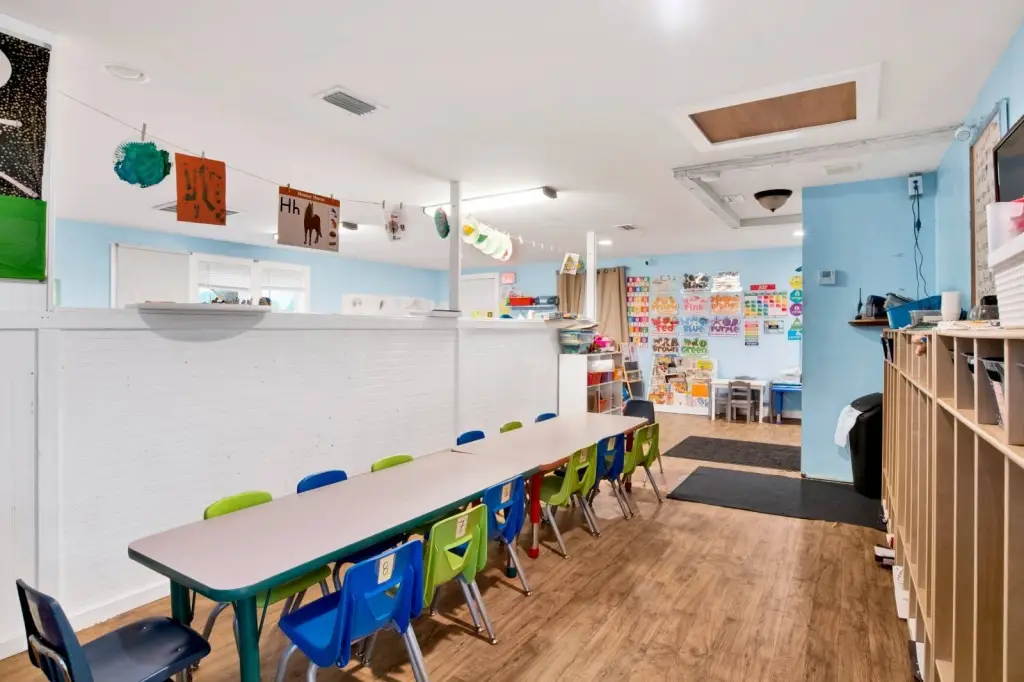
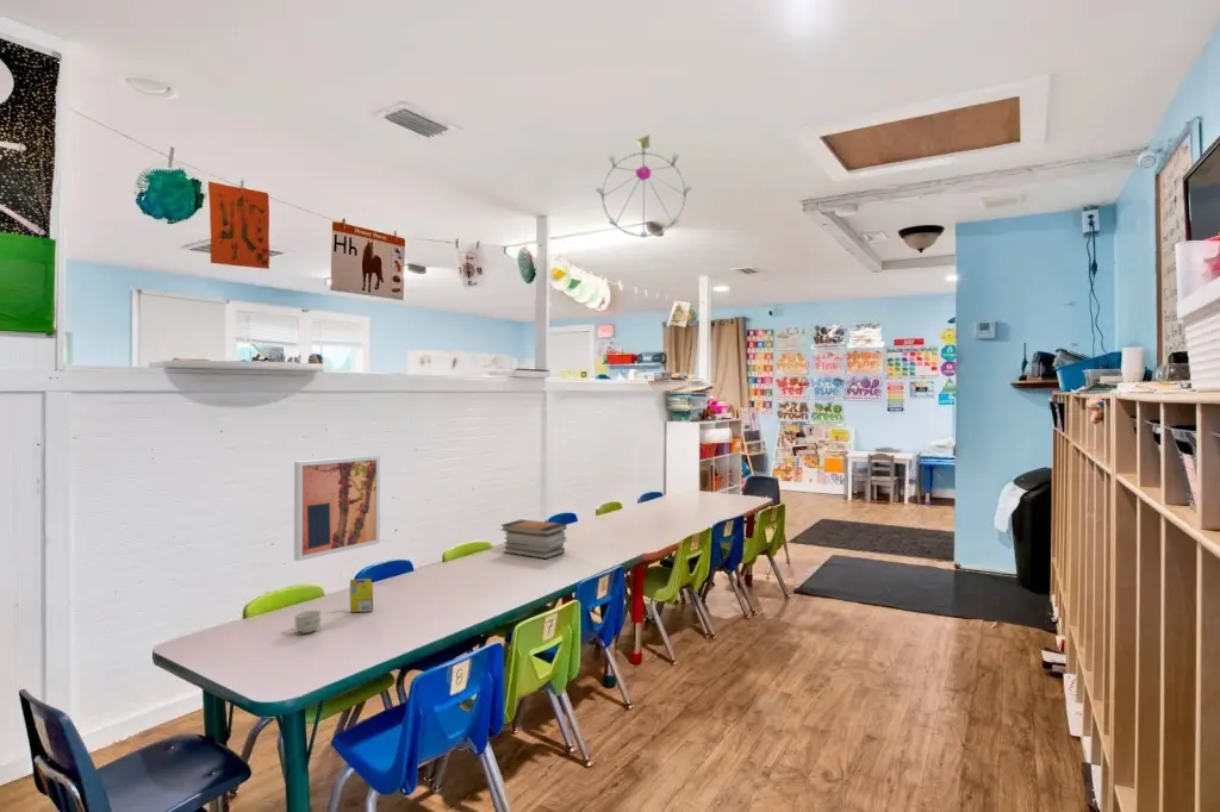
+ cup (310, 620)
+ book stack (534, 538)
+ crayon box (361, 594)
+ wall art (338, 505)
+ ceiling mobile (643, 171)
